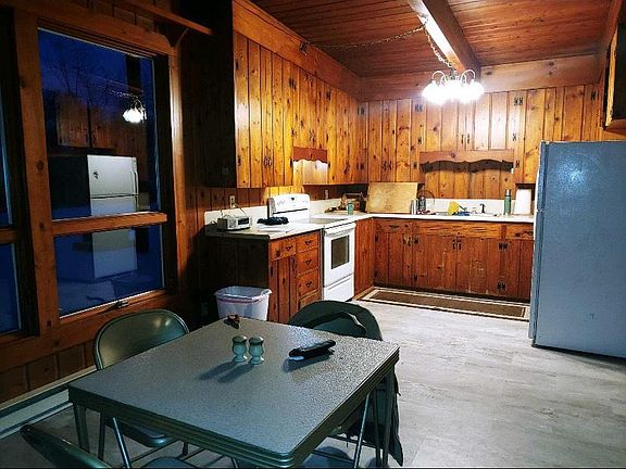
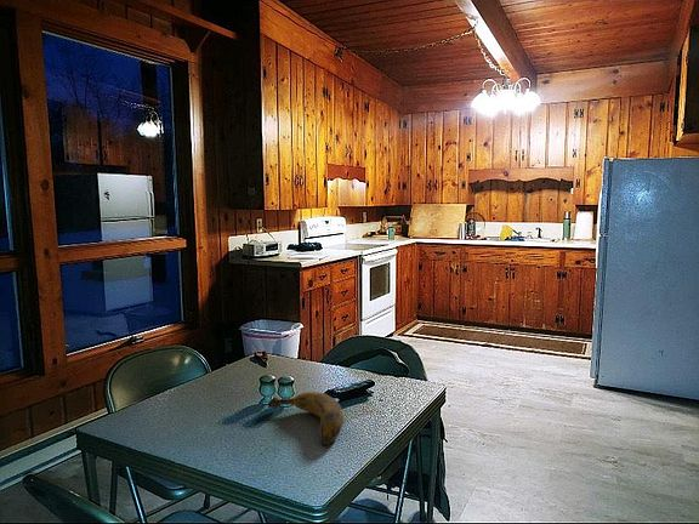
+ banana (305, 410)
